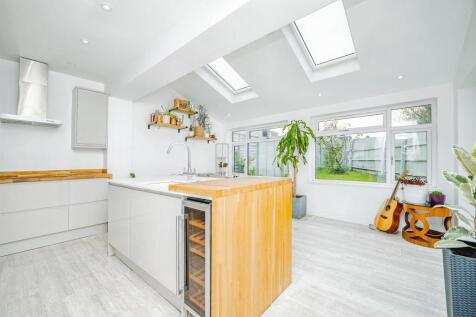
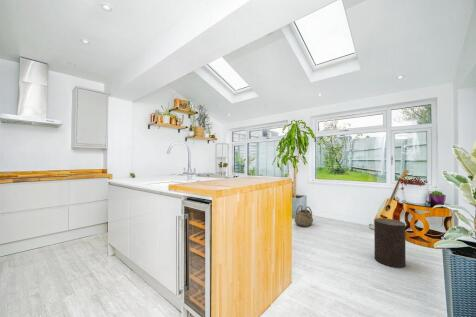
+ basket (303, 215)
+ stool (389, 241)
